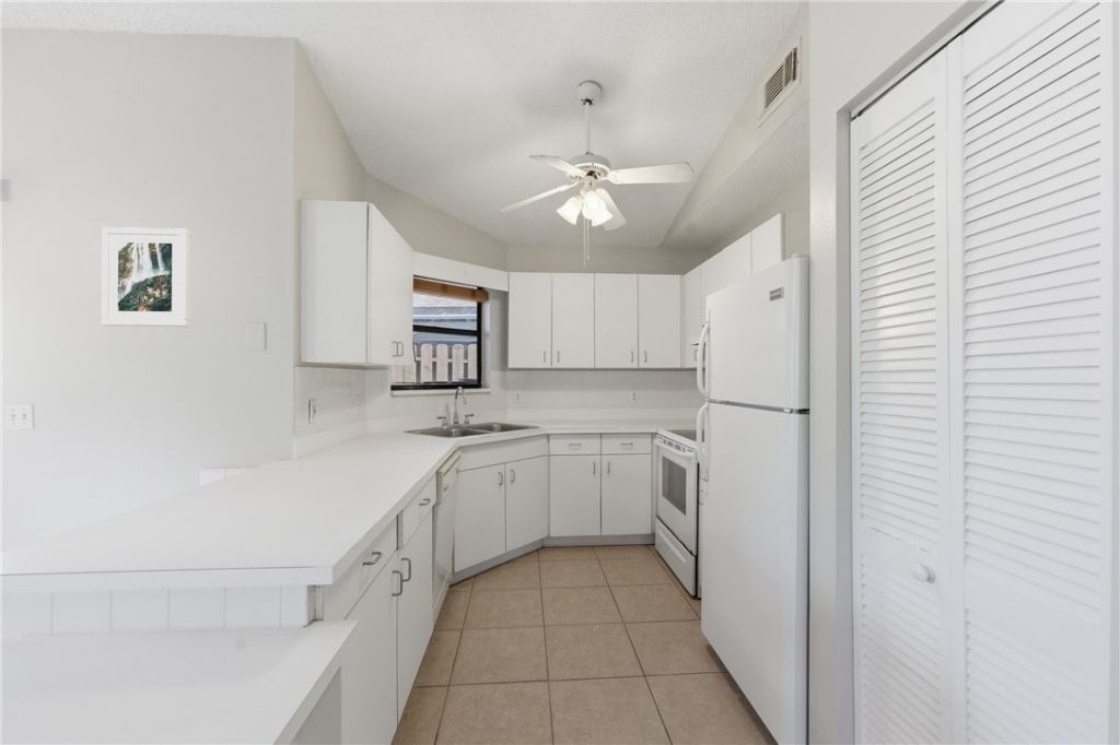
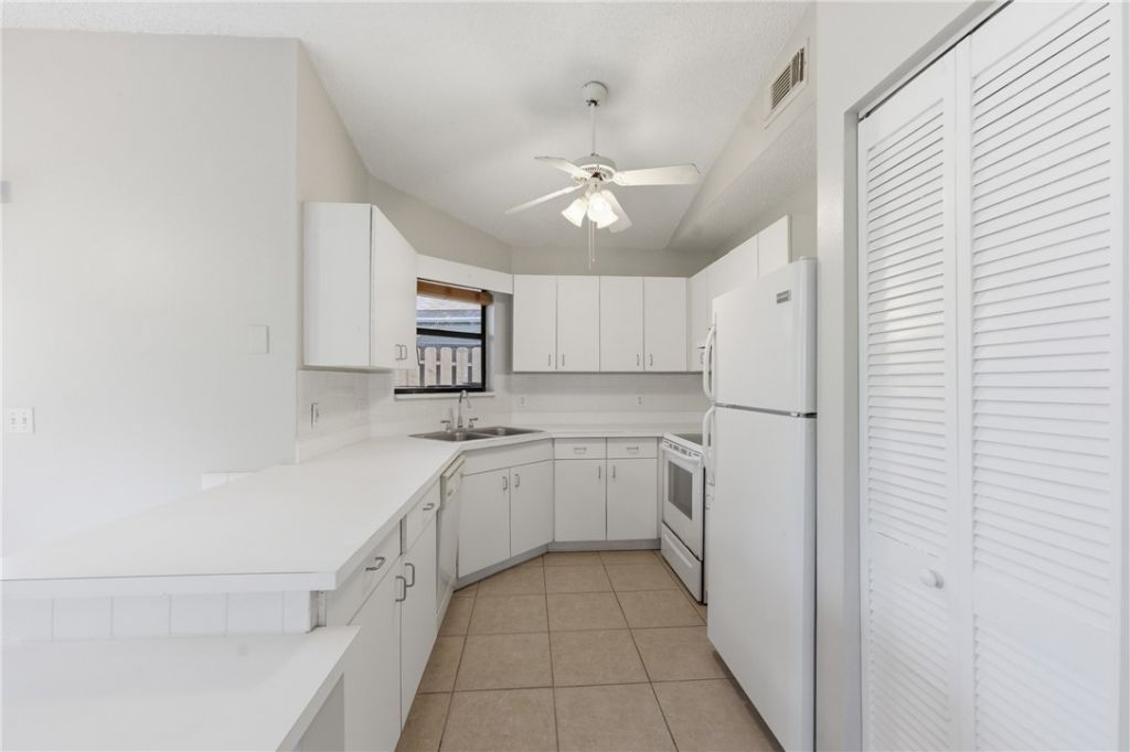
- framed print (145, 276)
